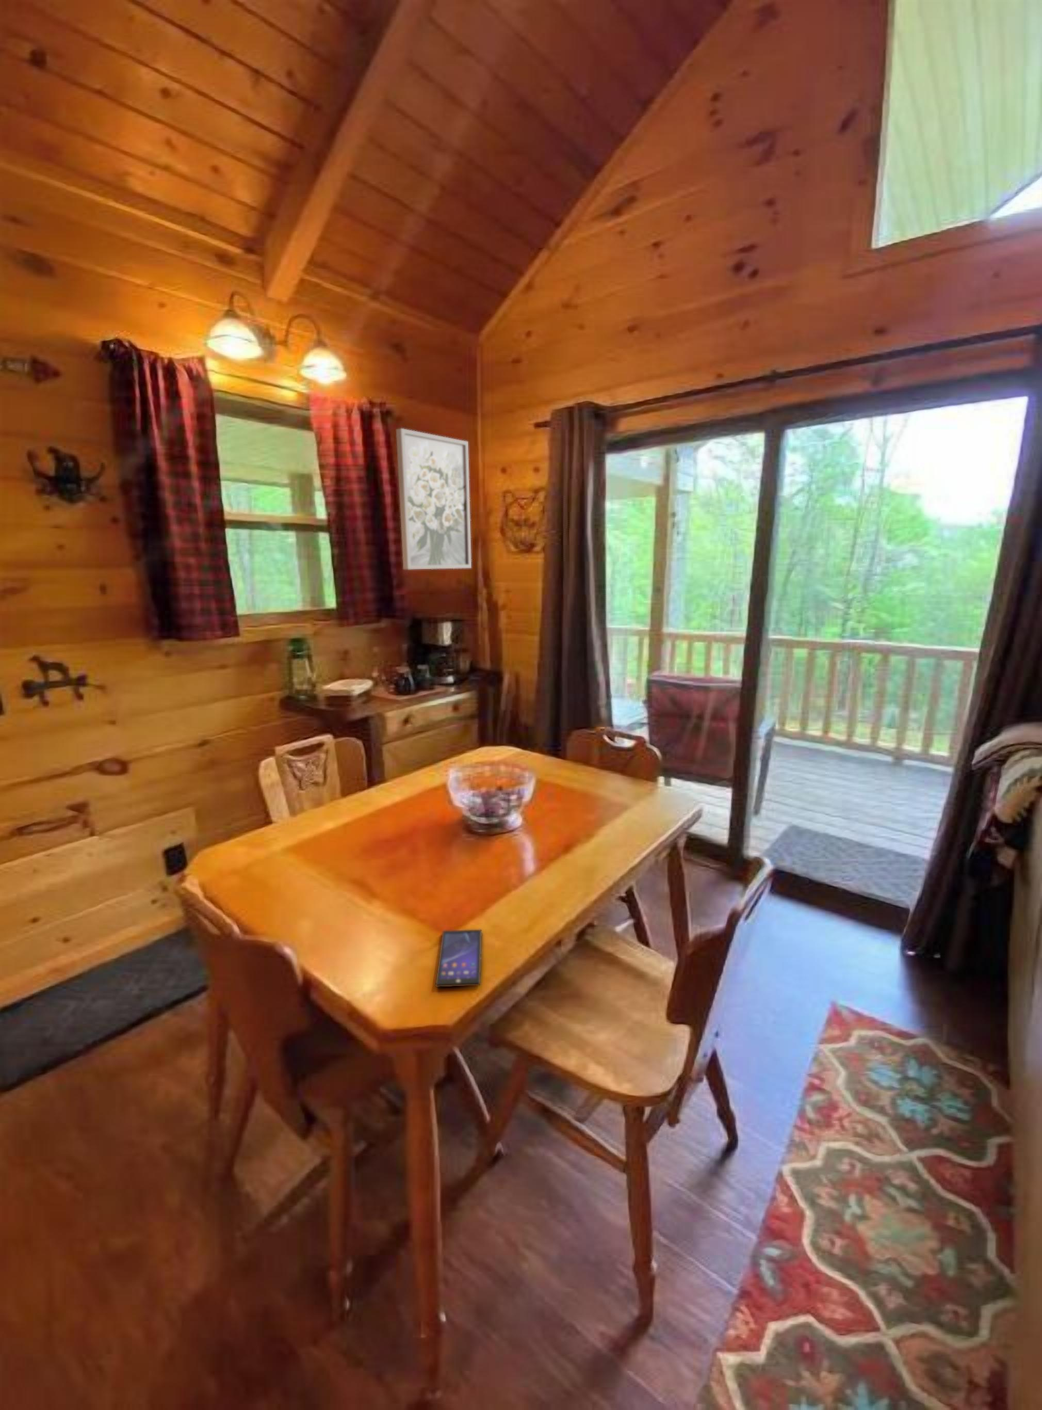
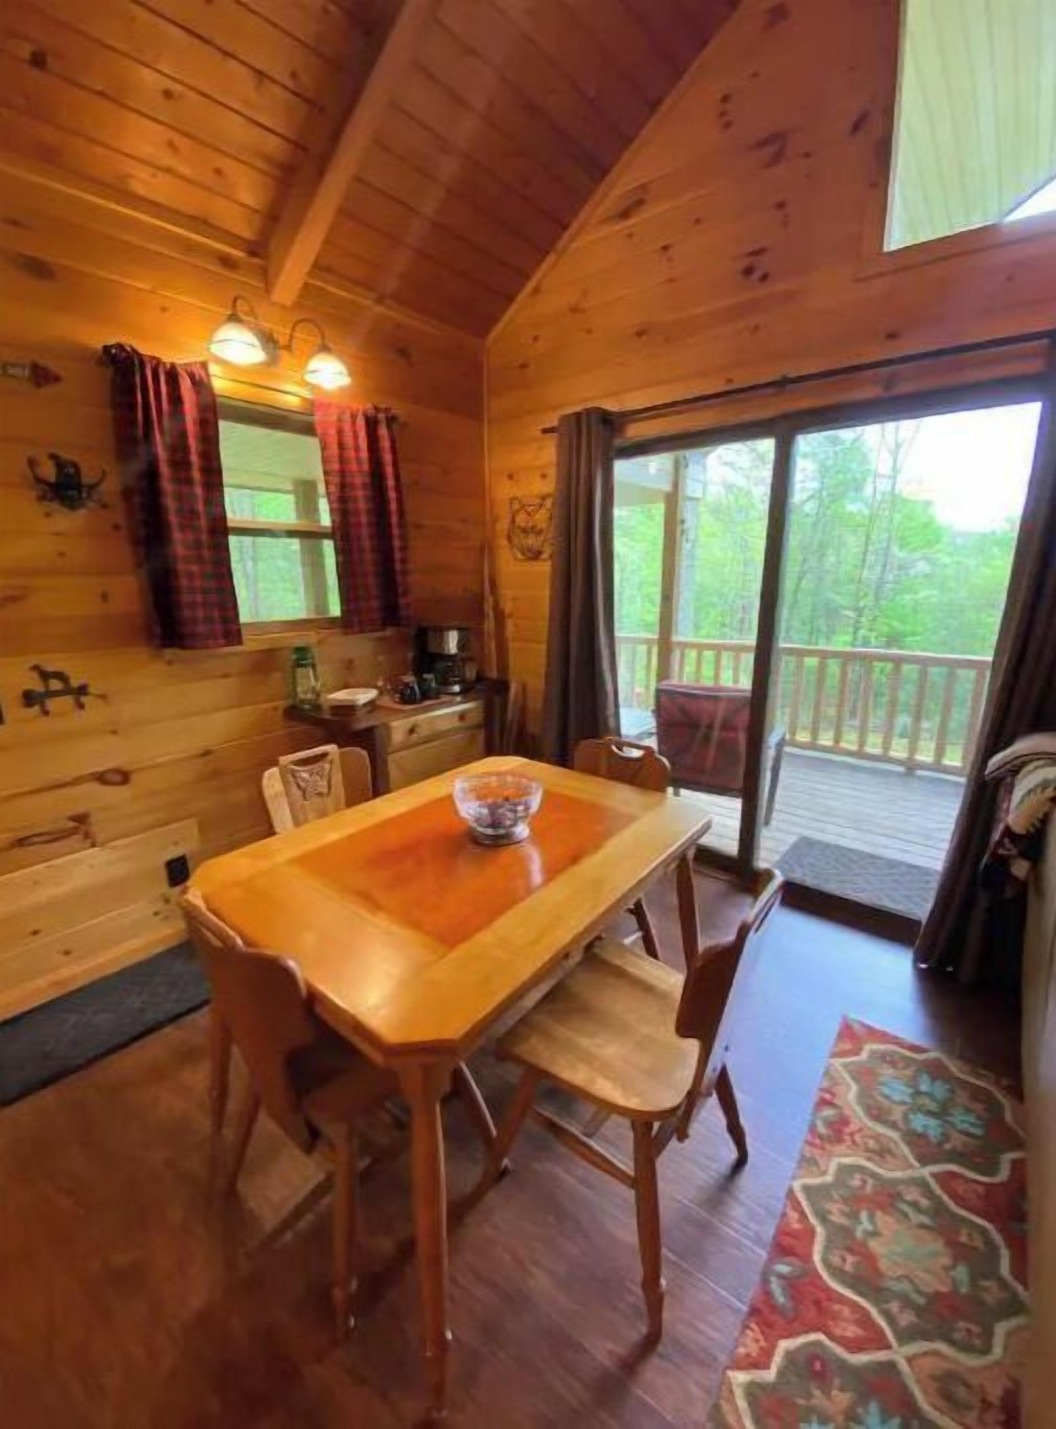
- wall art (437, 504)
- smartphone (460, 956)
